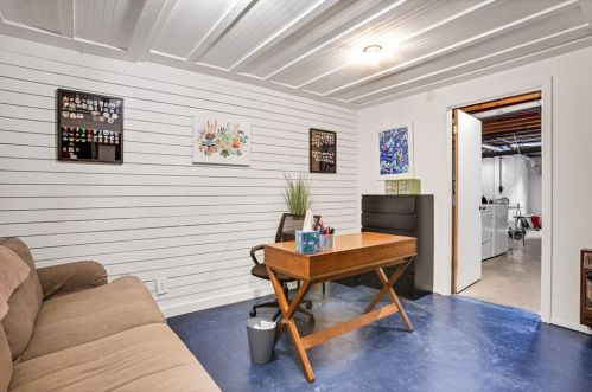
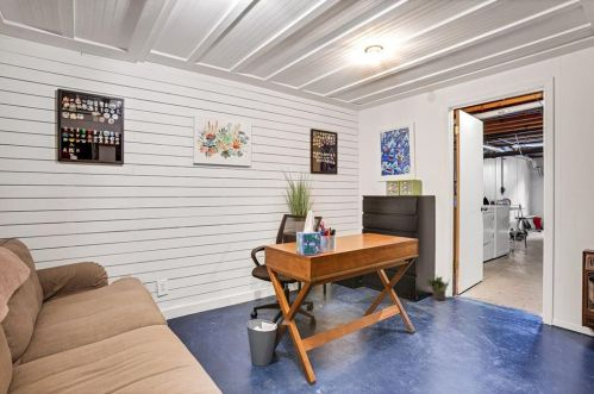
+ potted plant (437, 286)
